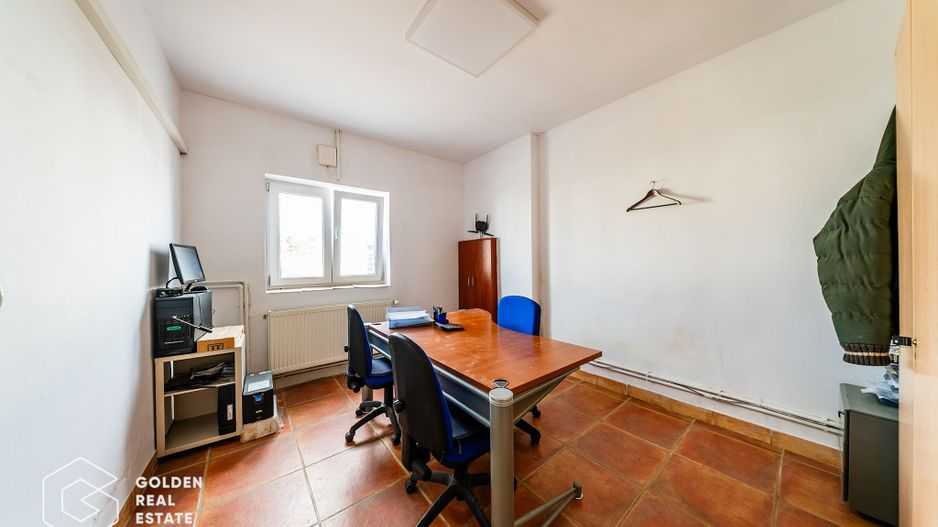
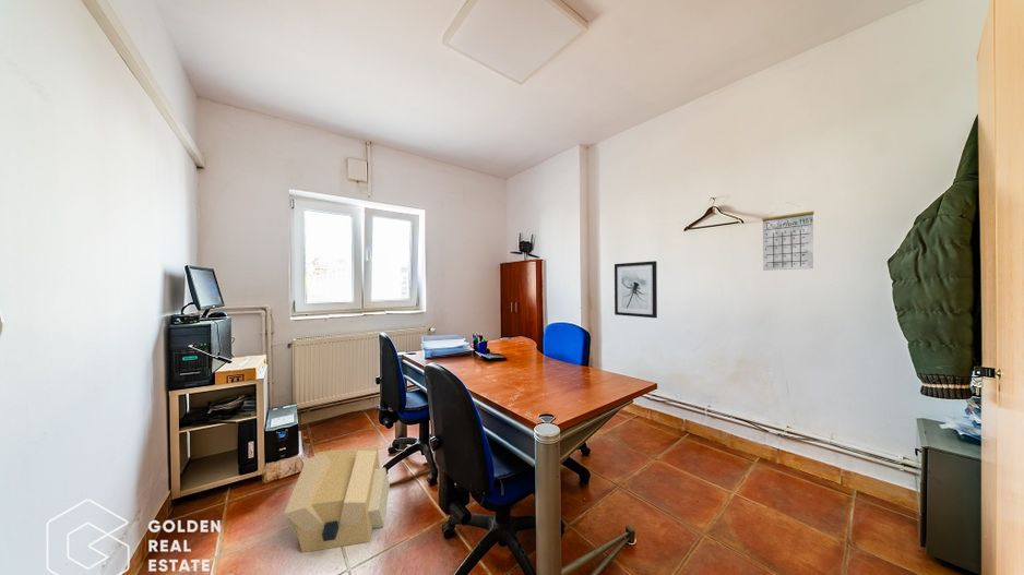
+ cardboard box (343, 490)
+ wall art (634, 289)
+ calendar (786, 236)
